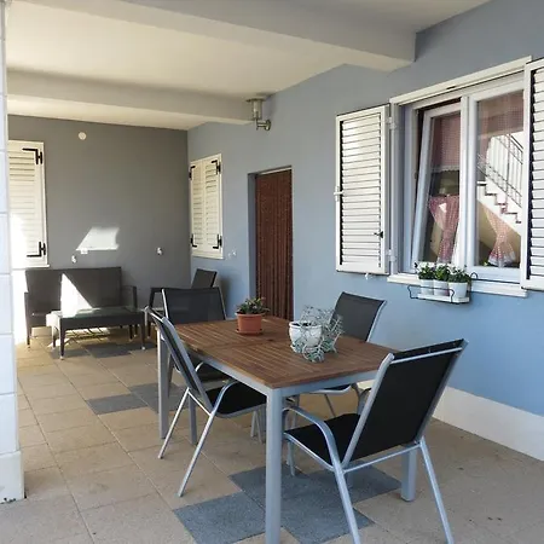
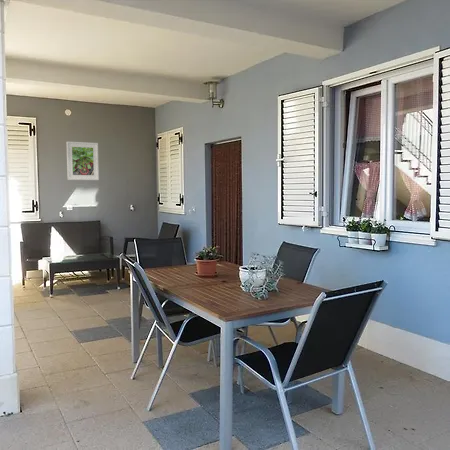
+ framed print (82, 161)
